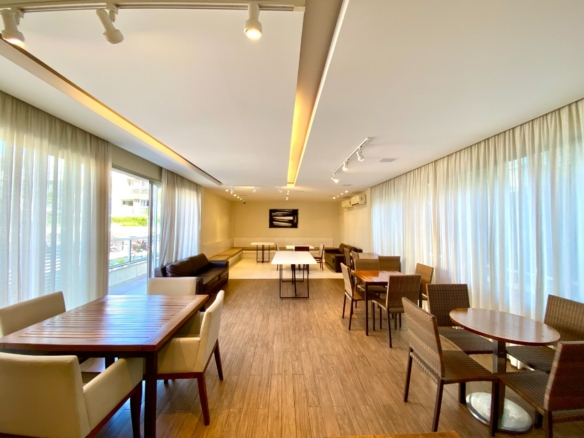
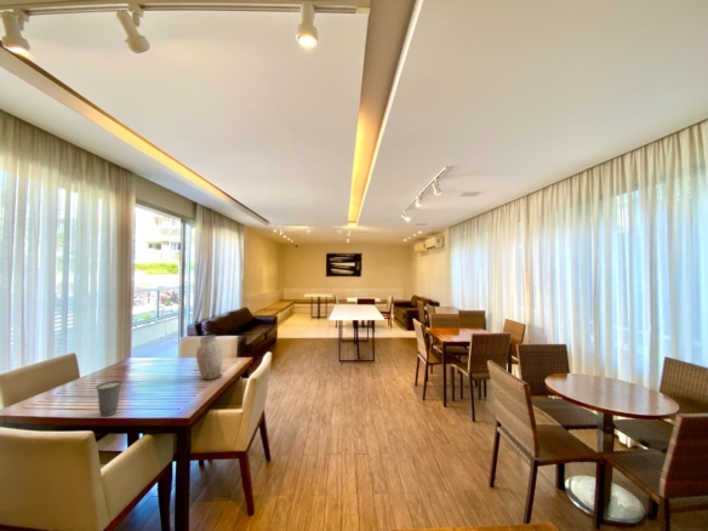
+ vase (209, 356)
+ cup (108, 399)
